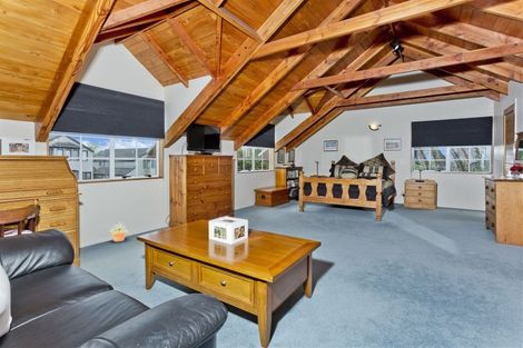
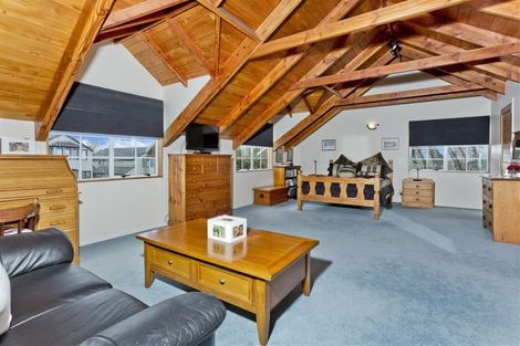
- potted plant (119, 231)
